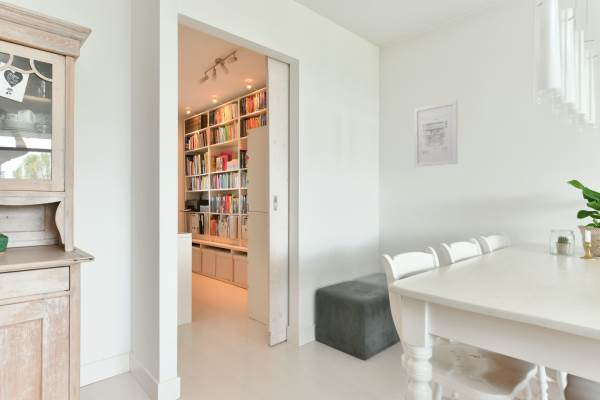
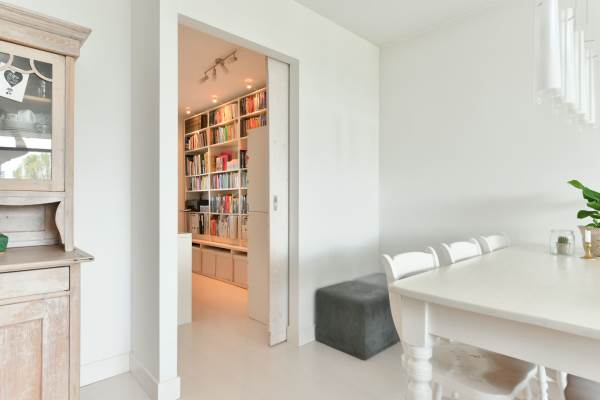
- wall art (434, 135)
